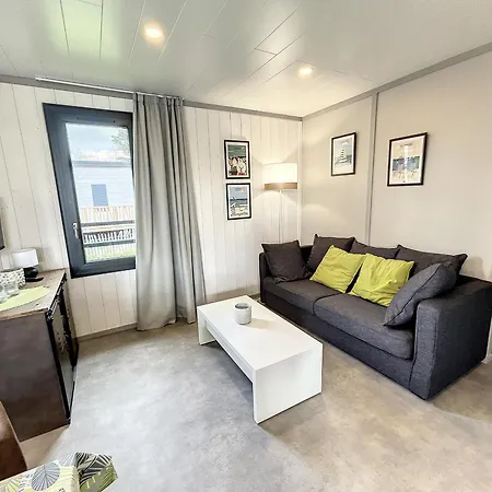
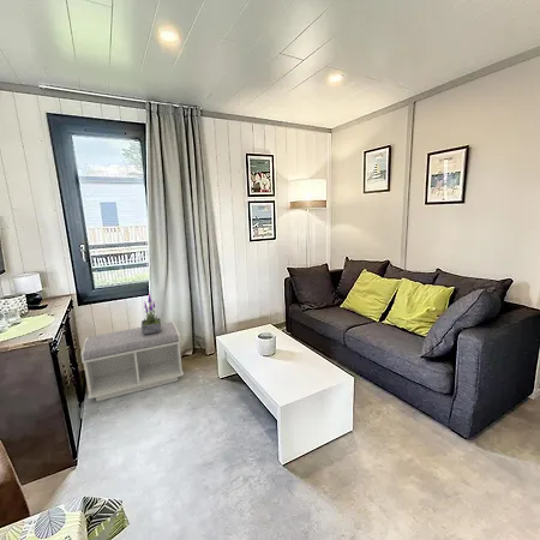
+ potted plant (150, 313)
+ bench (136, 358)
